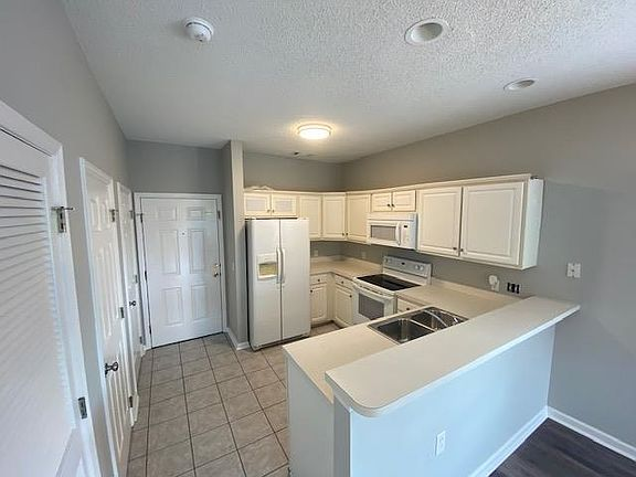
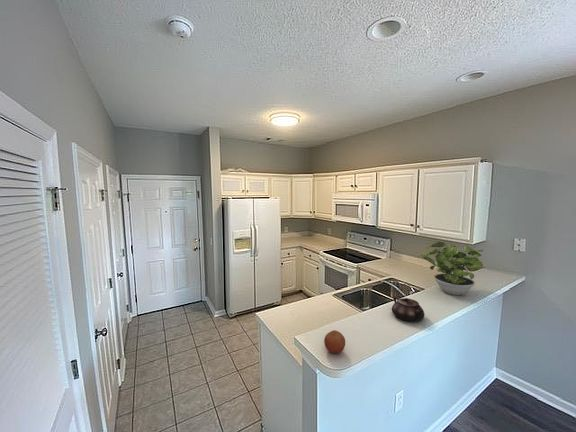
+ potted plant (451, 266)
+ fruit (334, 341)
+ teapot (407, 307)
